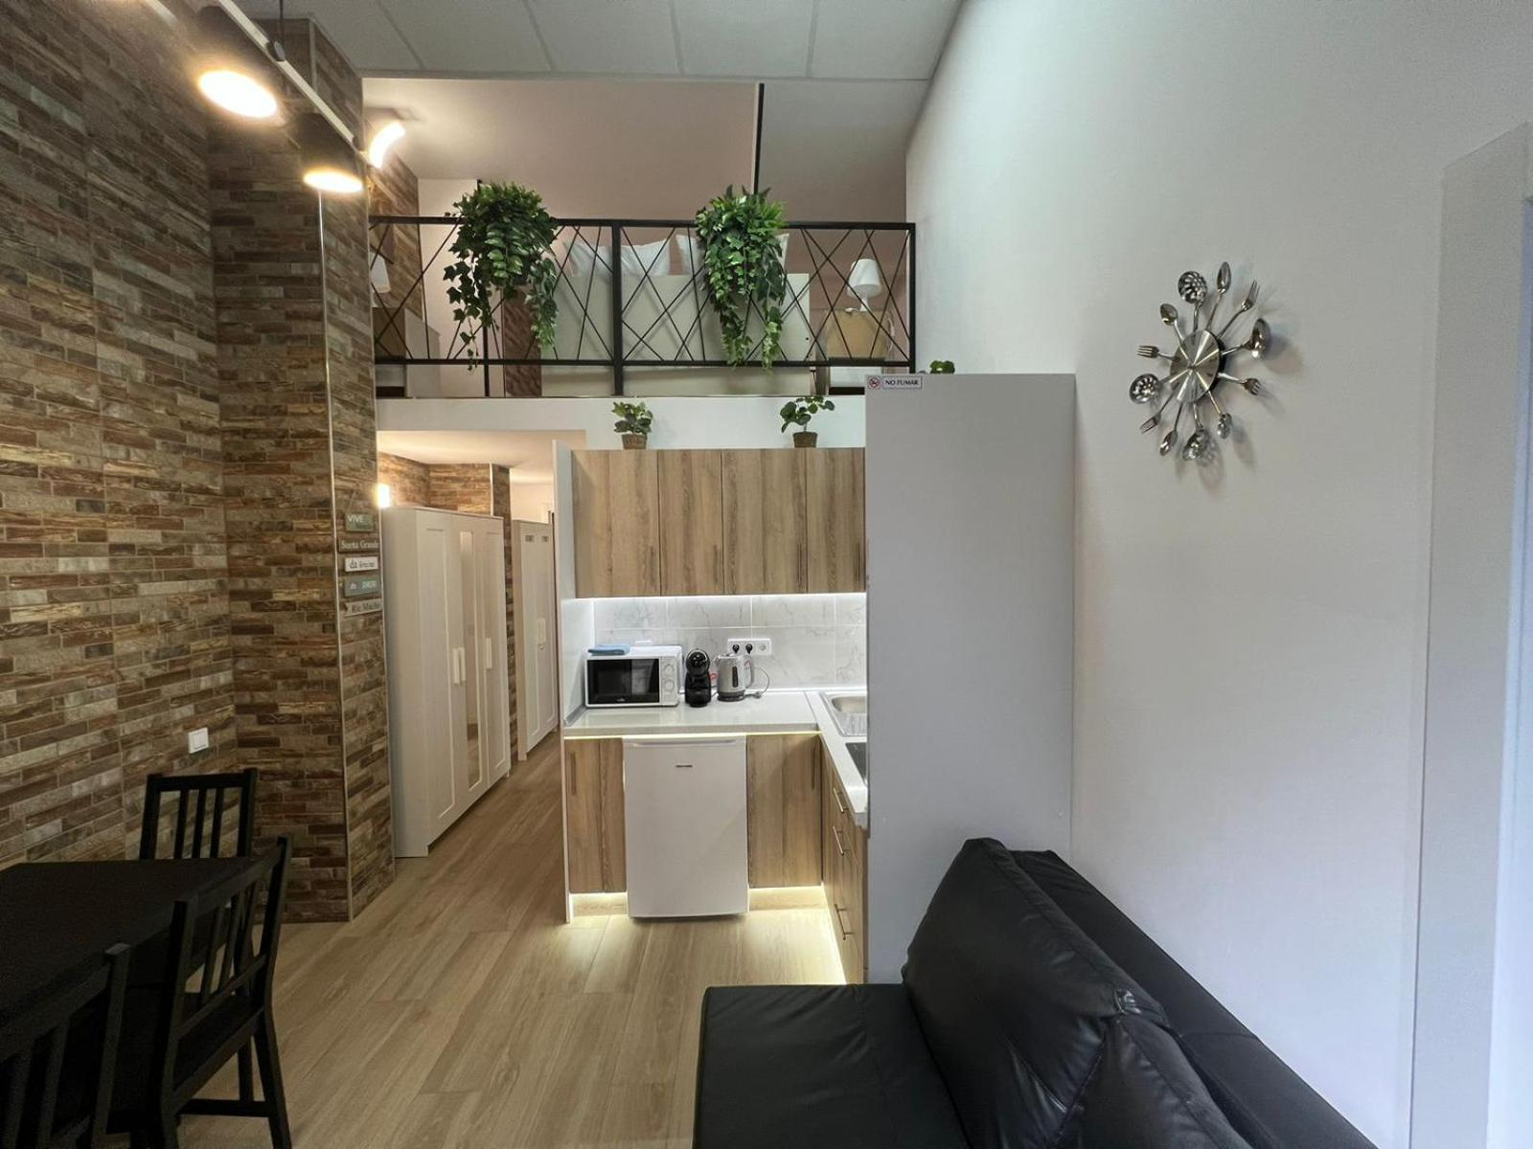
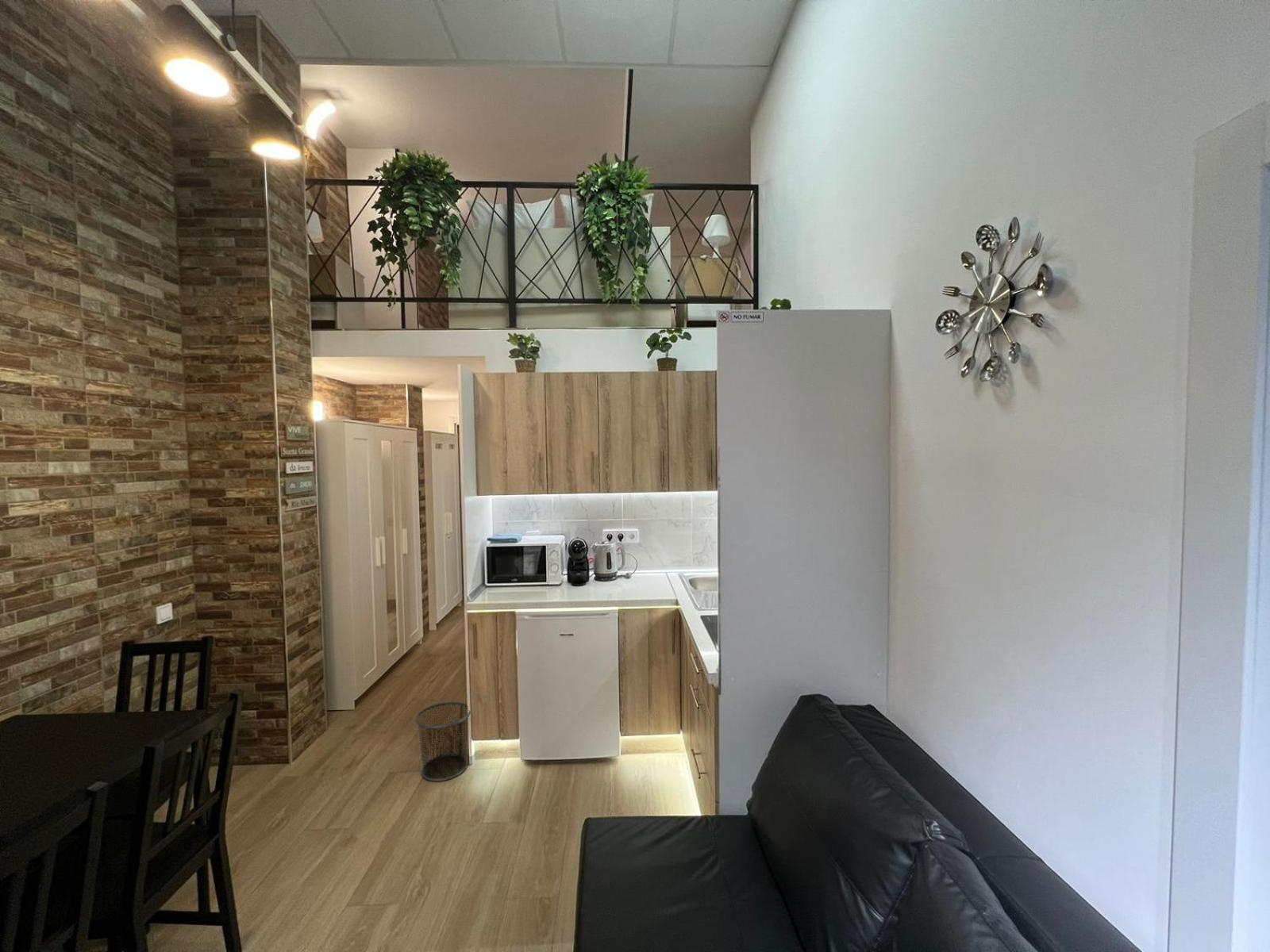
+ waste bin (444, 740)
